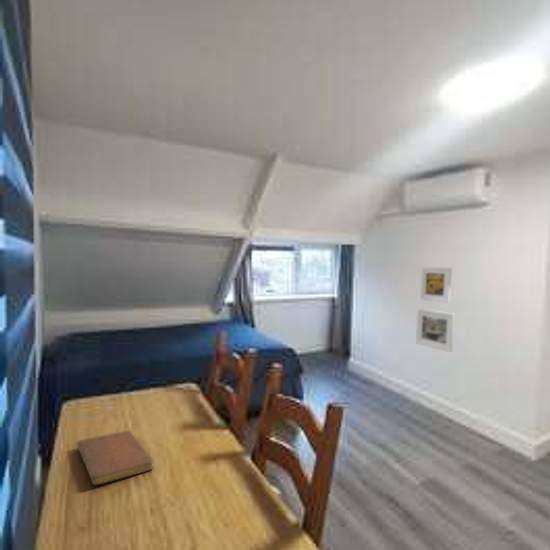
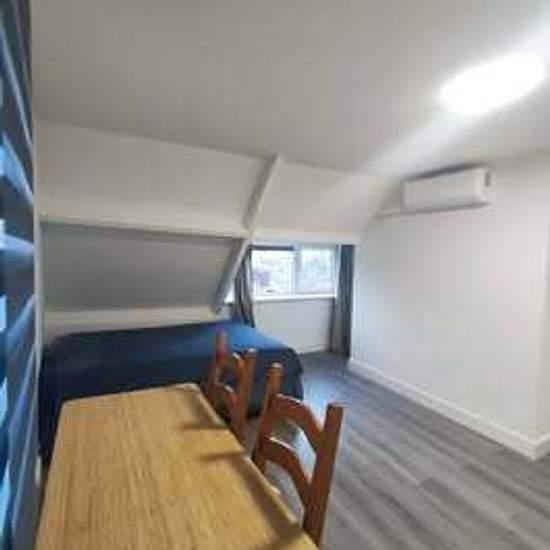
- notebook (113, 454)
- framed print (435, 284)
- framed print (434, 329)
